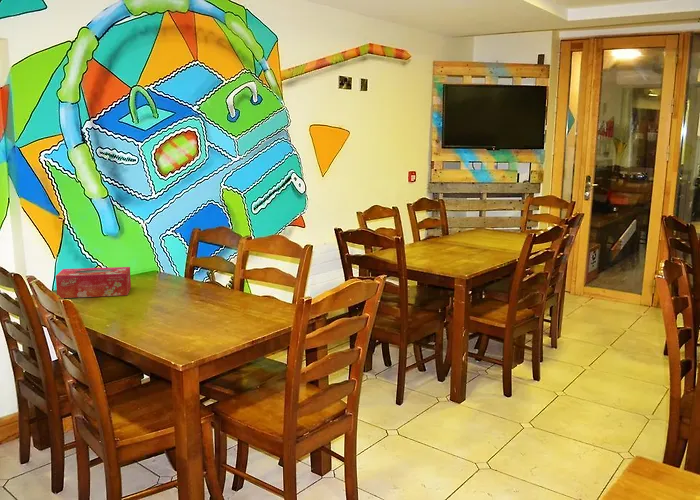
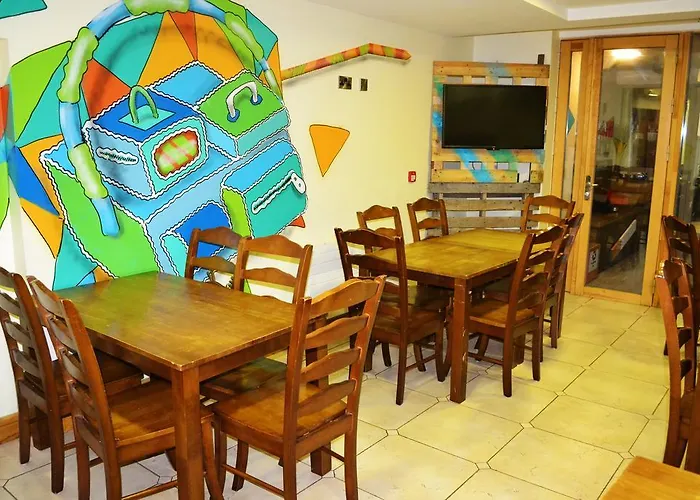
- tissue box (94, 282)
